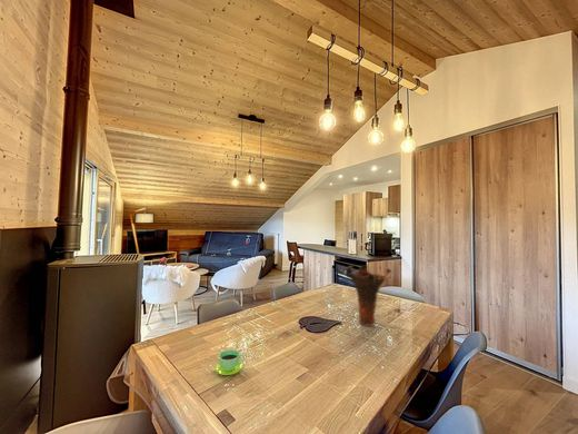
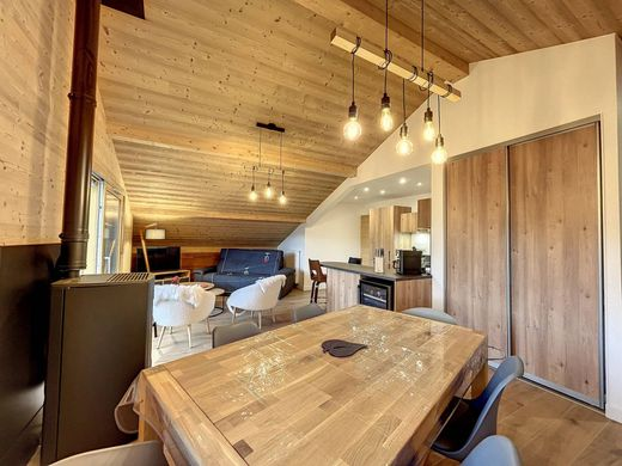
- vase (368, 294)
- cup (229, 362)
